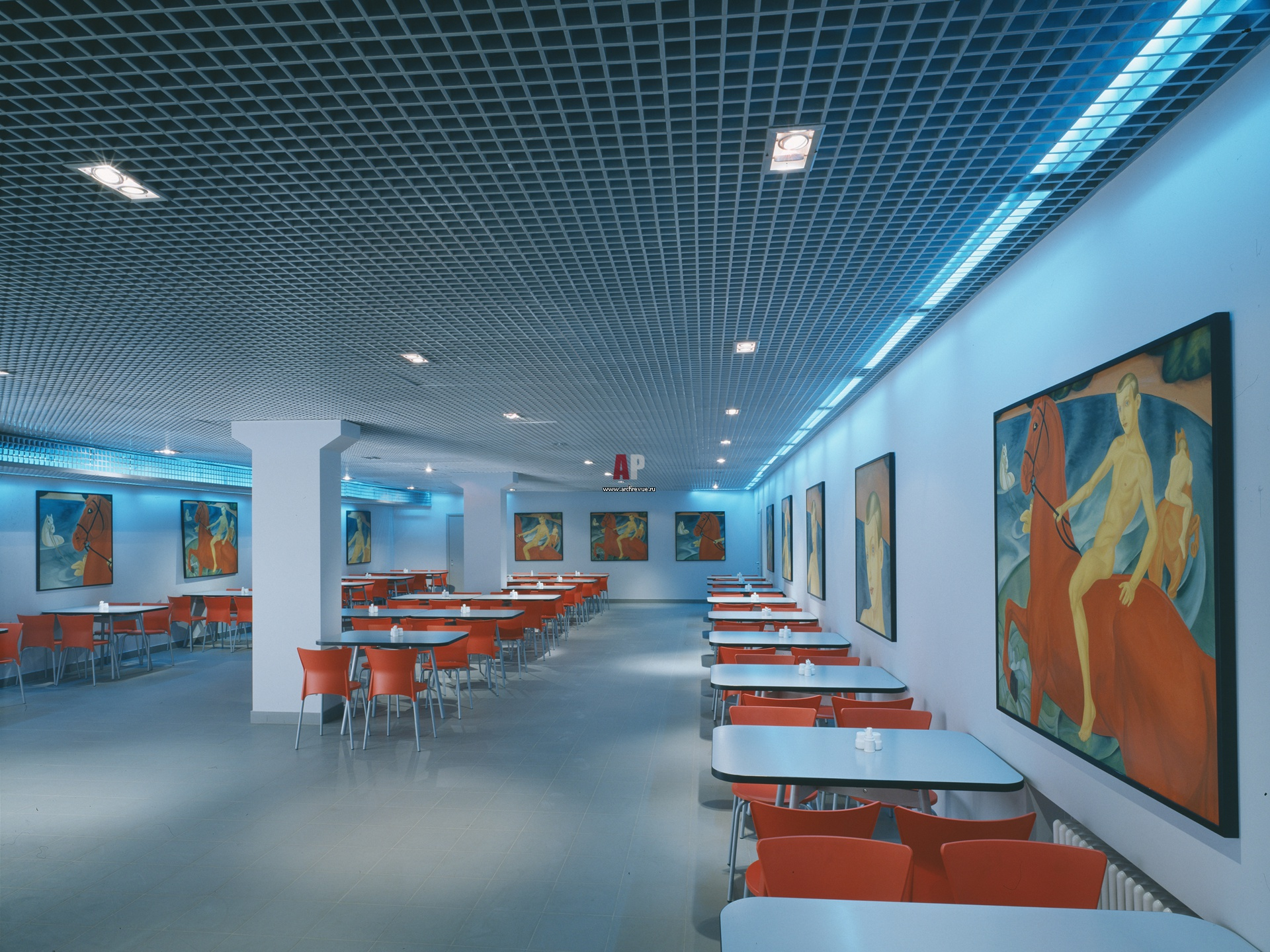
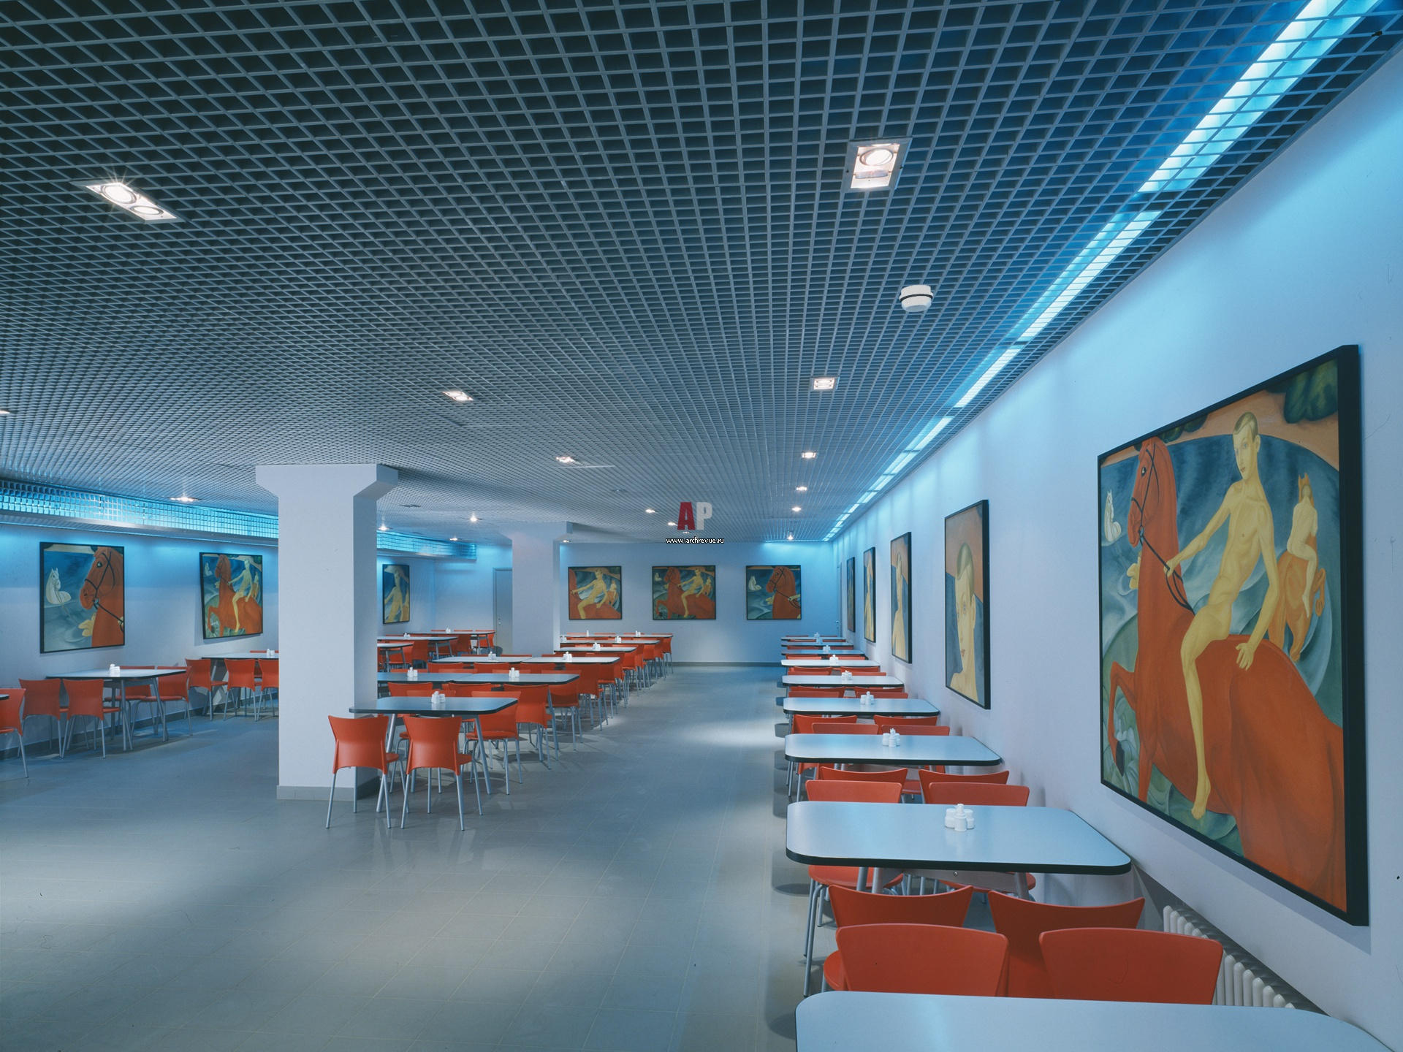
+ smoke detector (916, 298)
